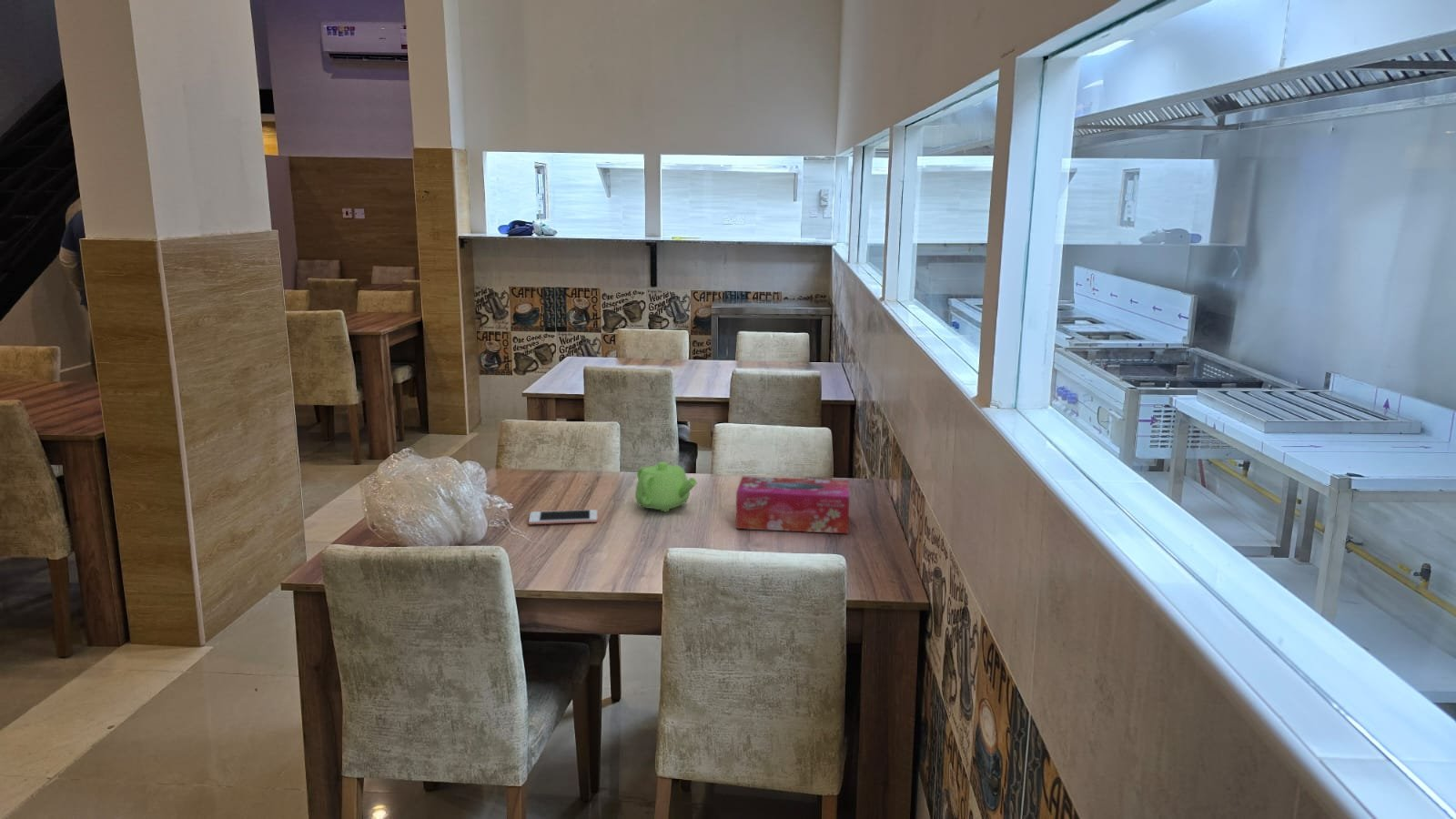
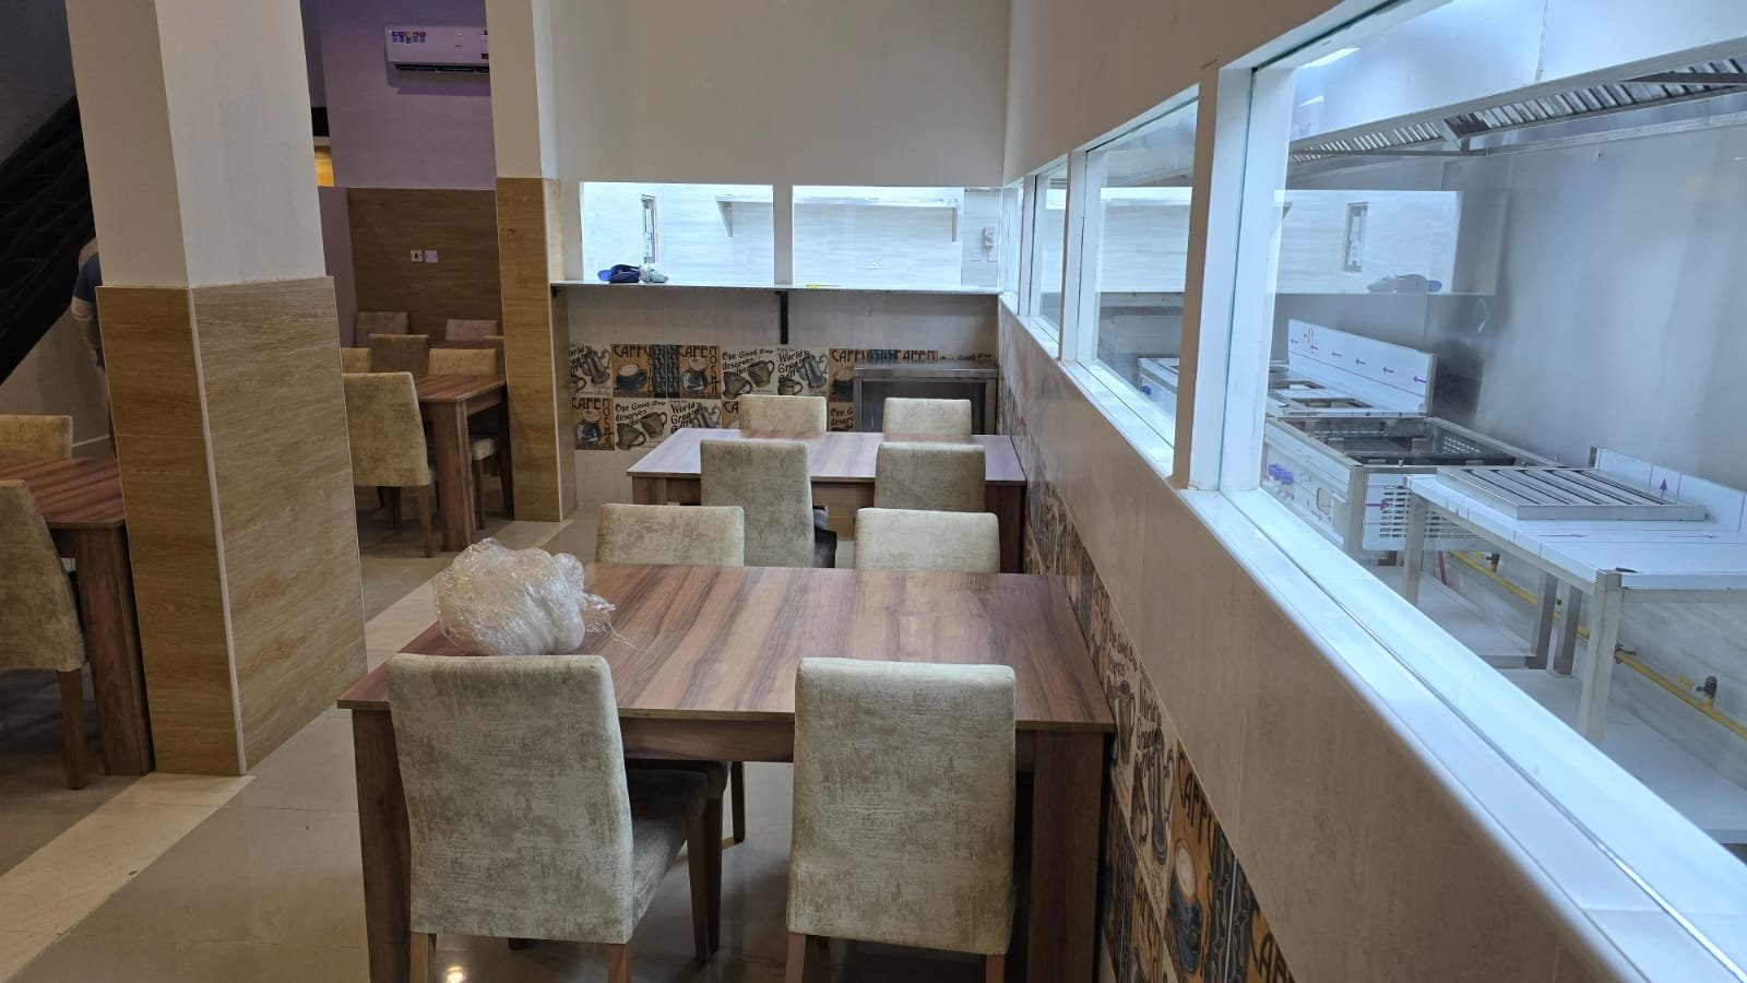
- teapot (666, 485)
- cell phone (563, 517)
- tissue box (793, 503)
